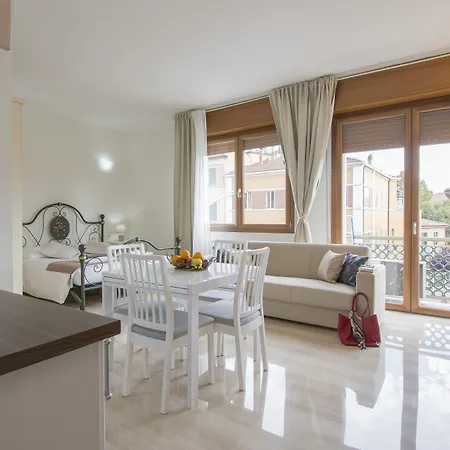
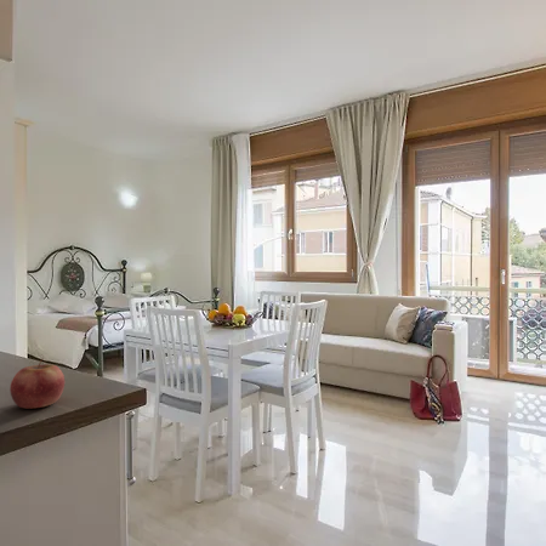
+ apple (38, 380)
